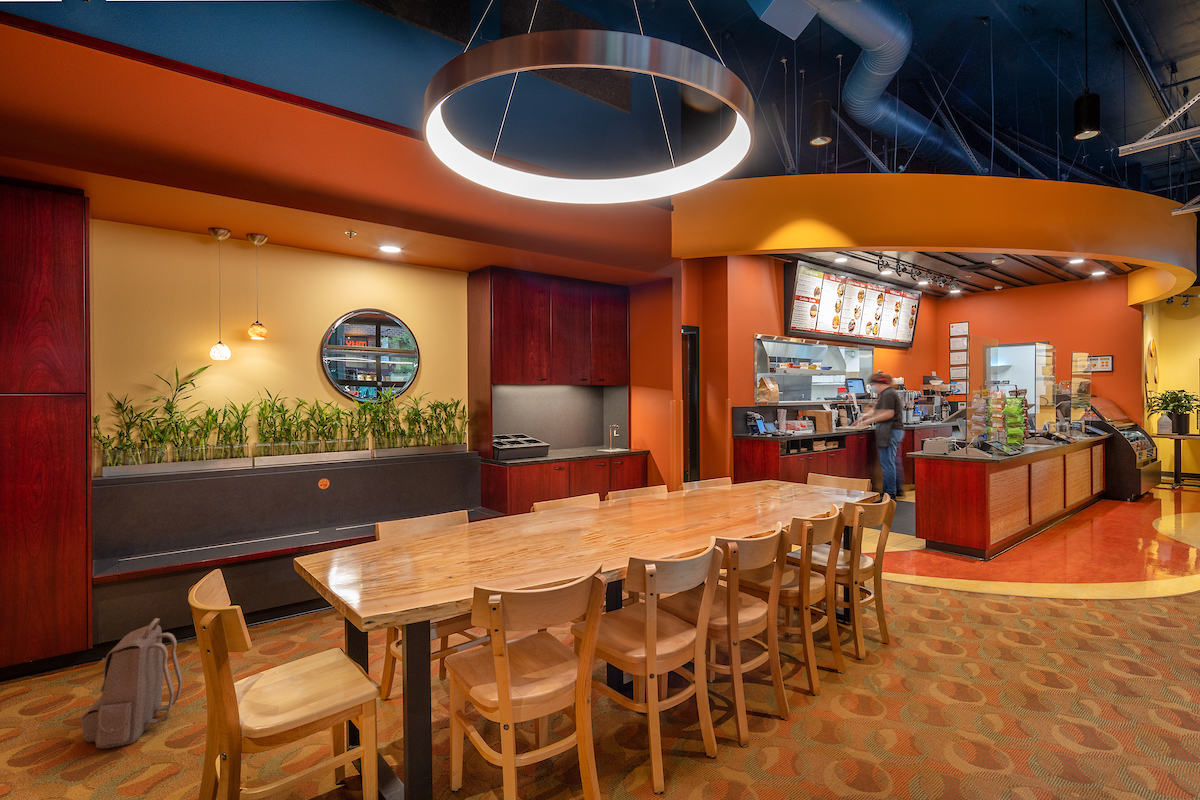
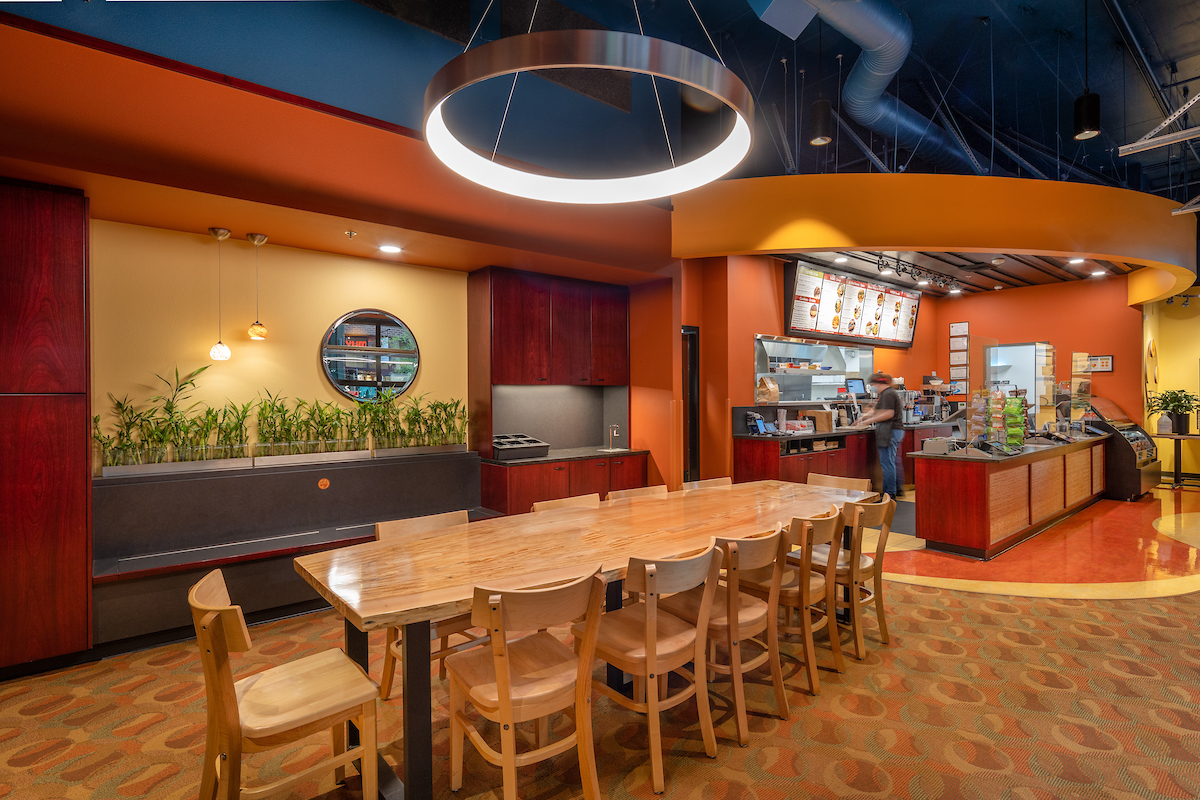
- backpack (133, 673)
